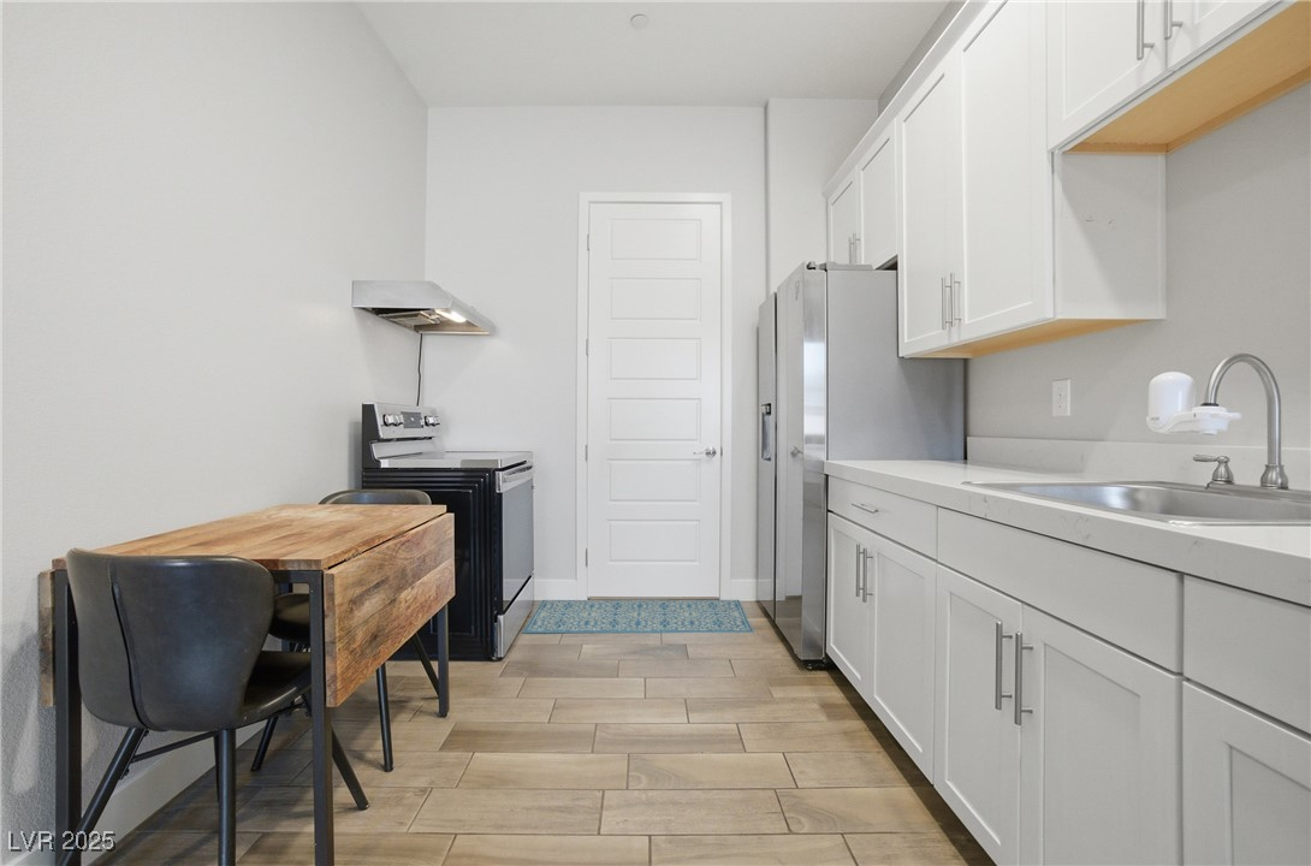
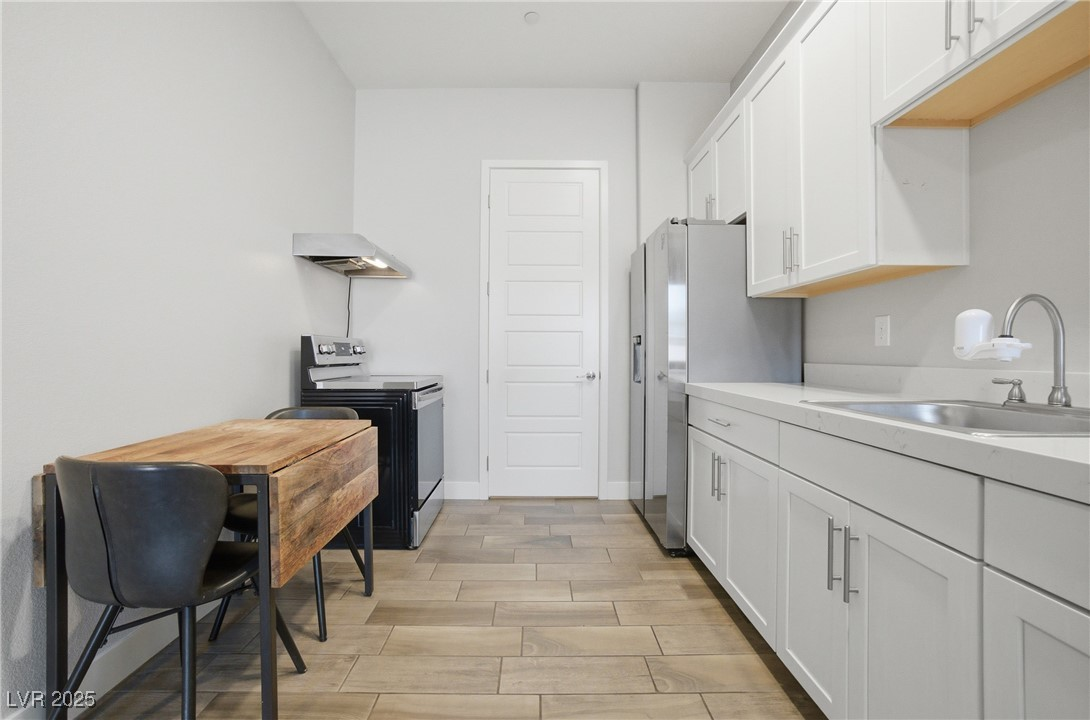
- rug (640, 615)
